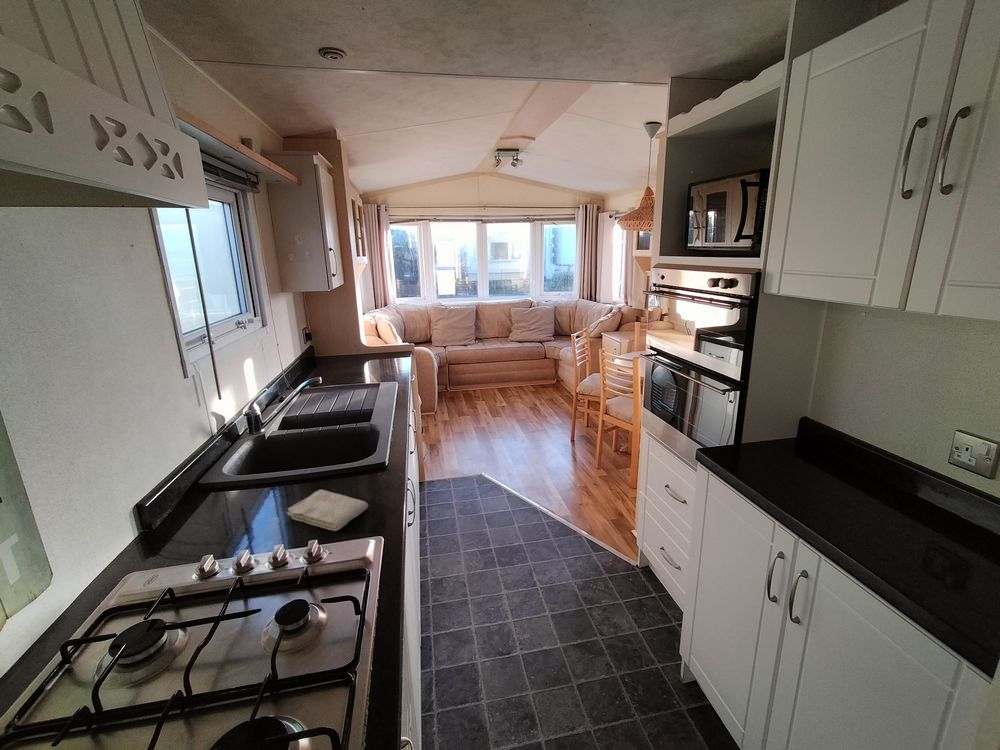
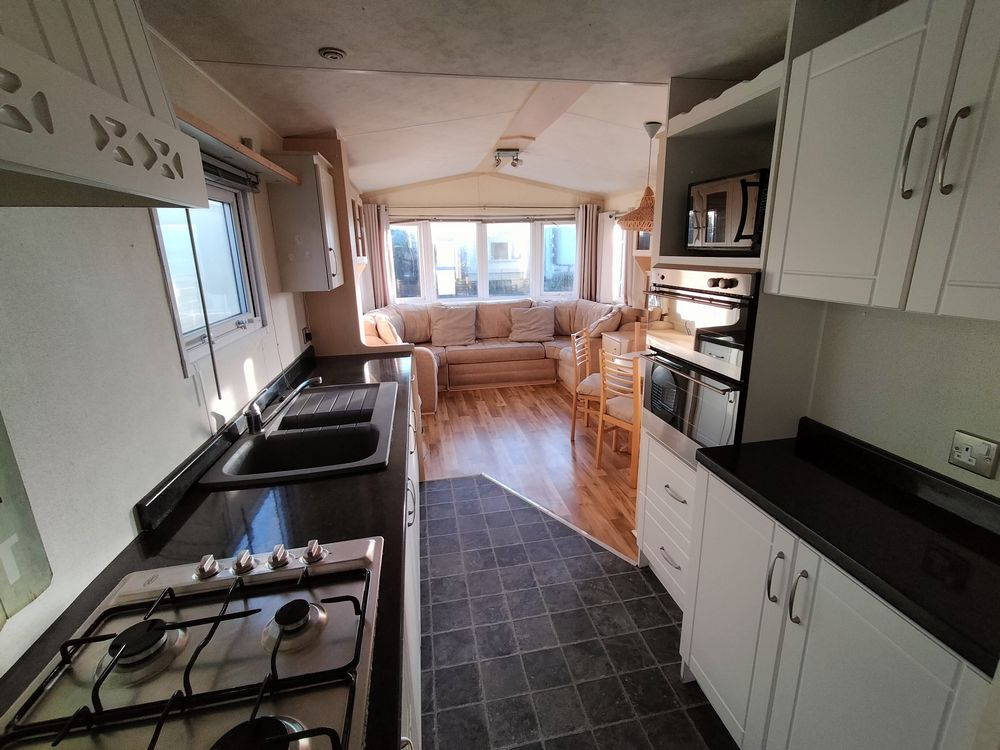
- washcloth (327, 508)
